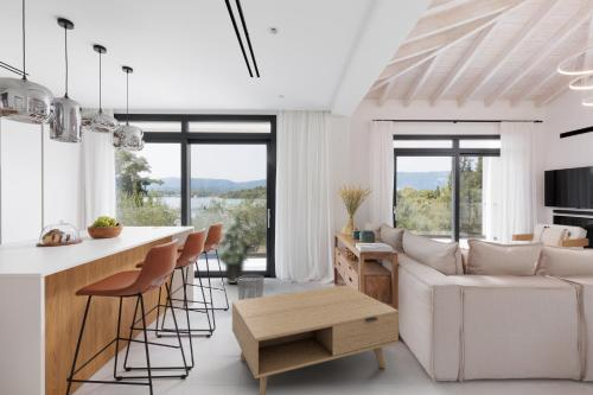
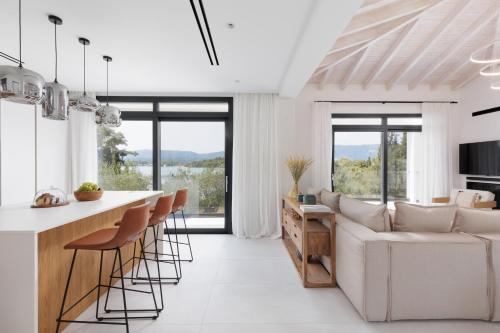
- indoor plant (234, 242)
- coffee table (312, 335)
- waste bin (250, 292)
